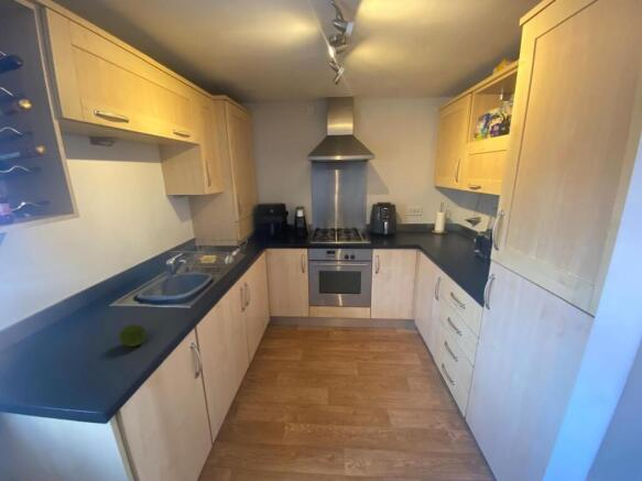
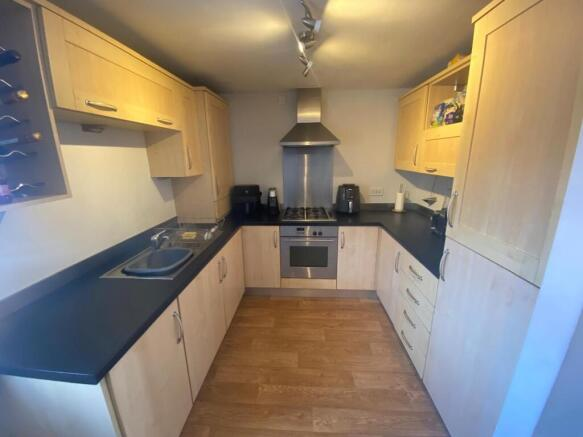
- fruit (132, 335)
